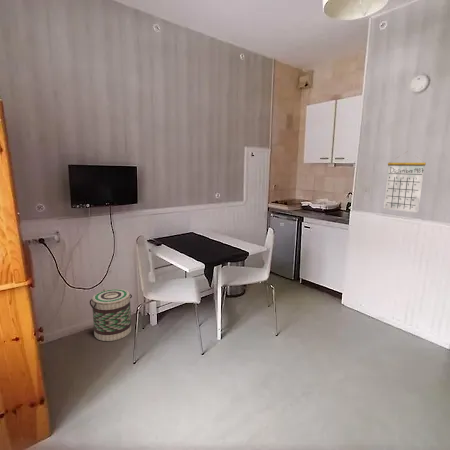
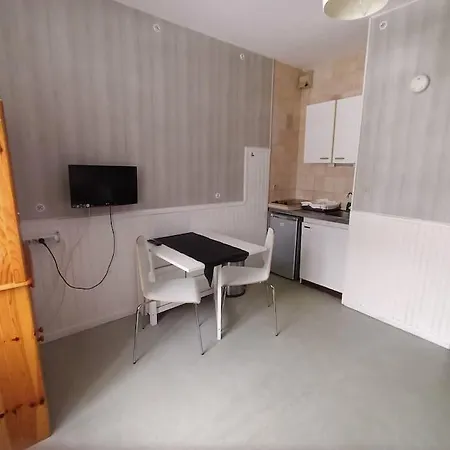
- basket (111, 312)
- calendar (403, 181)
